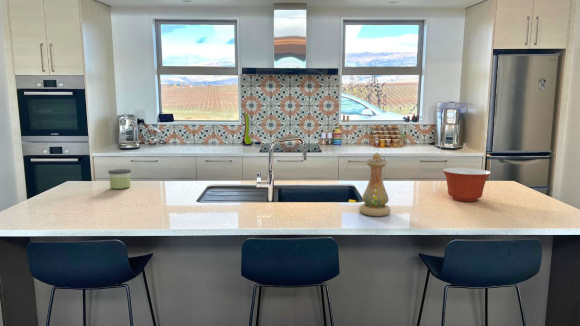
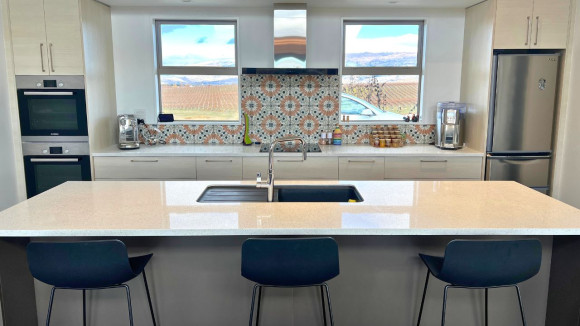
- mixing bowl (465, 185)
- candle (120, 178)
- vase (375, 182)
